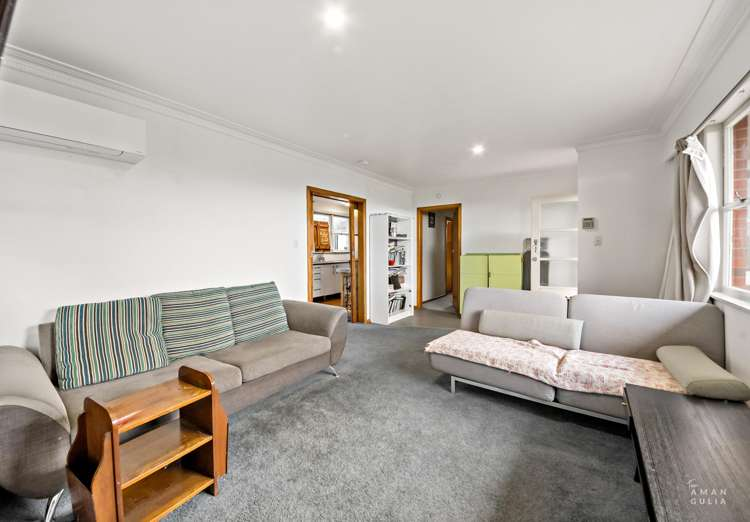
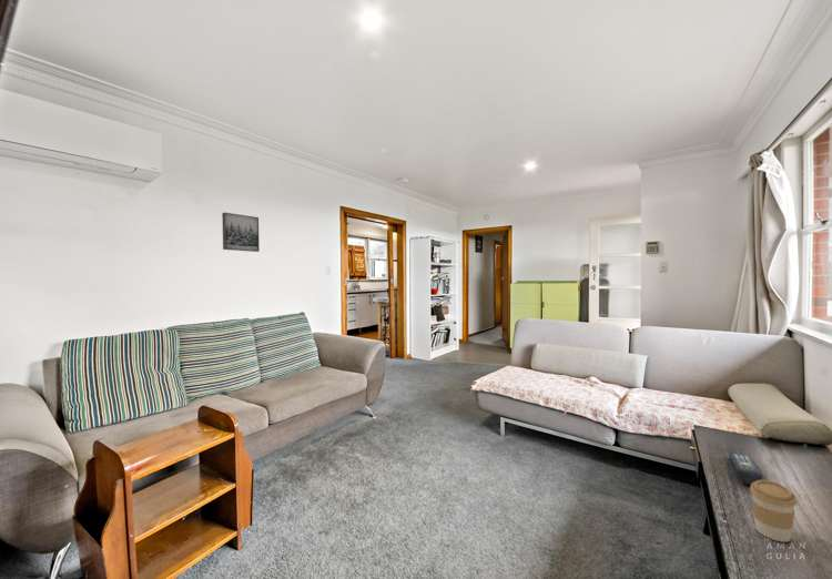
+ remote control (744, 466)
+ wall art (241, 232)
+ coffee cup (772, 509)
